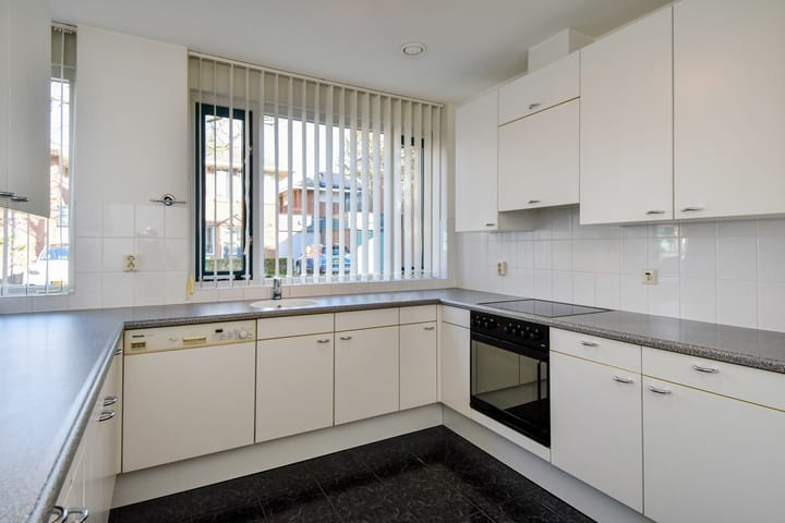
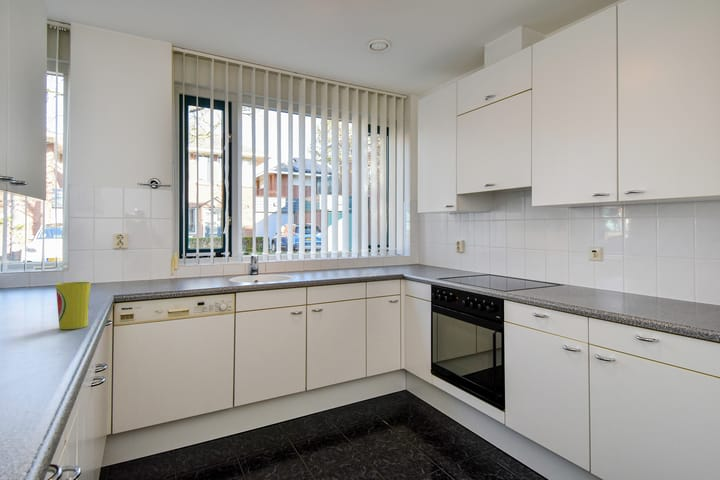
+ cup (73, 305)
